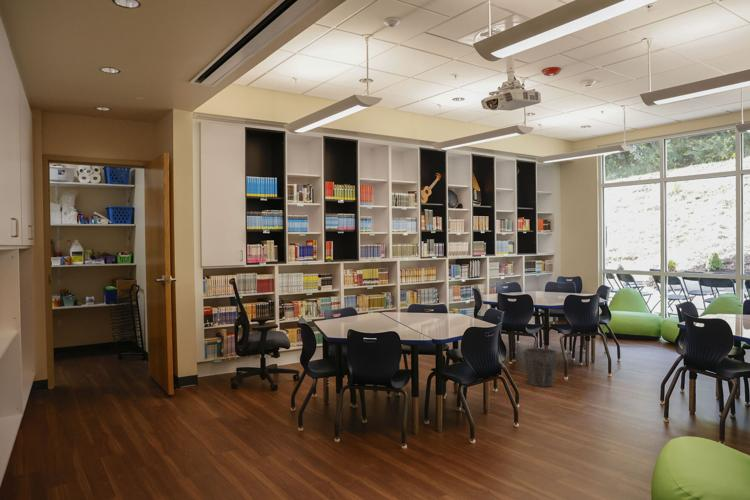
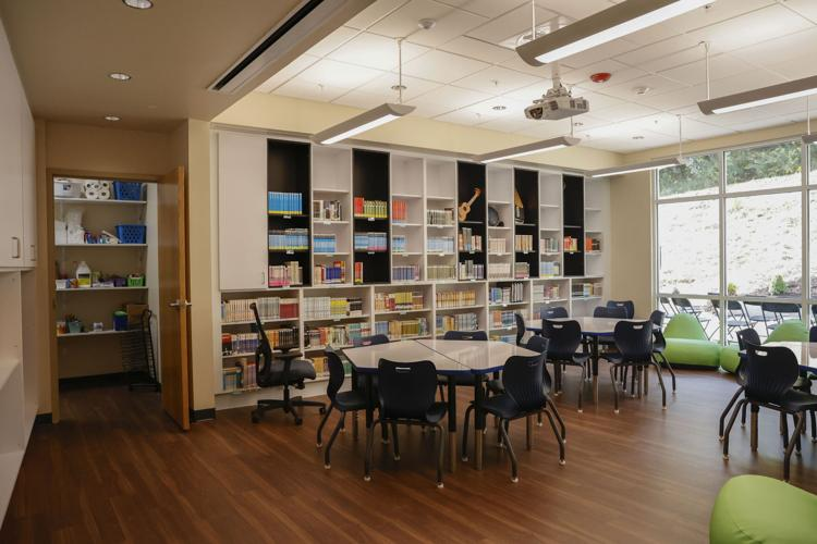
- waste bin (540, 367)
